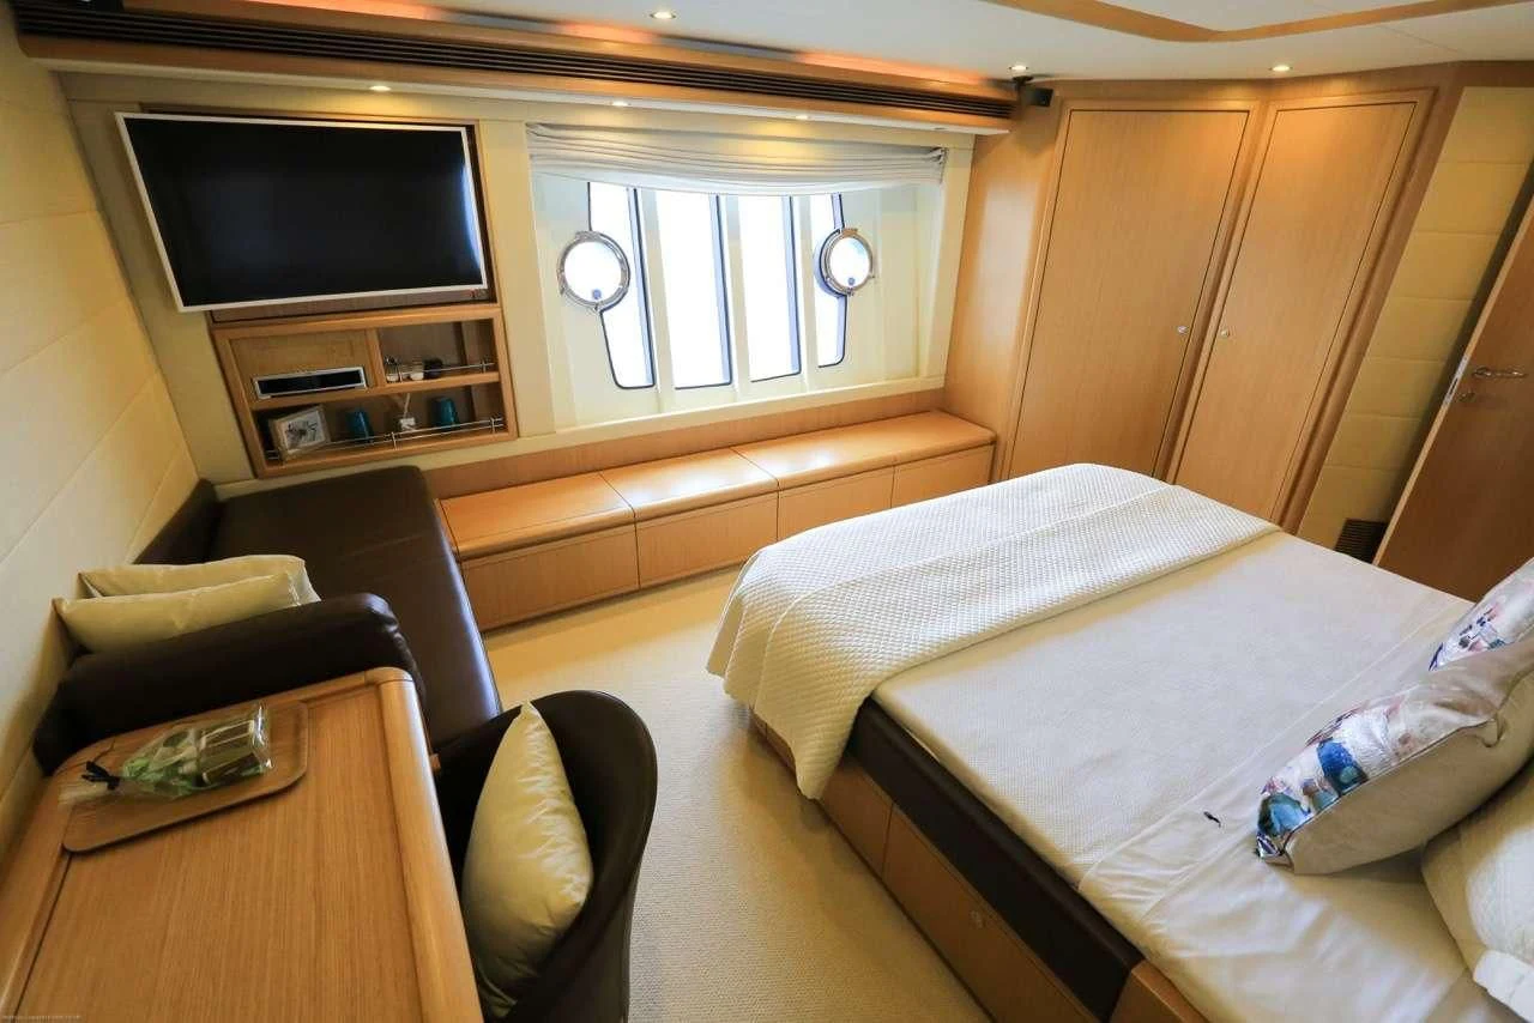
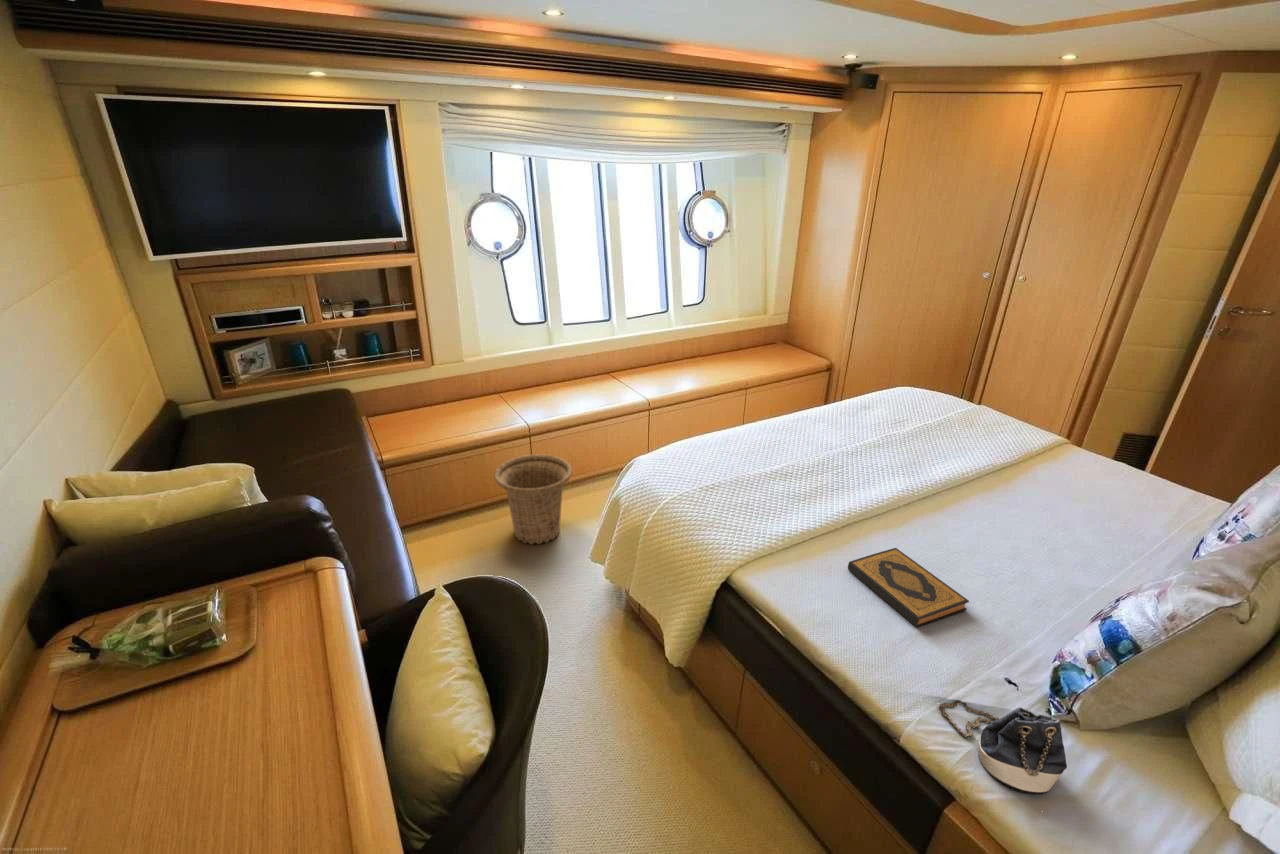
+ hardback book (905, 584)
+ handbag (1007, 723)
+ basket (535, 502)
